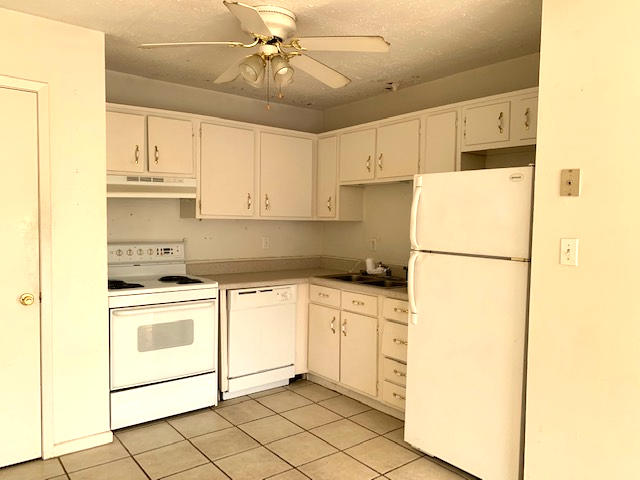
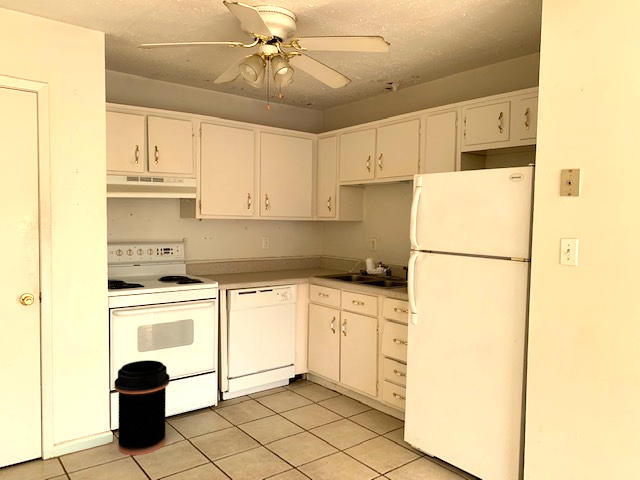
+ trash can (142, 405)
